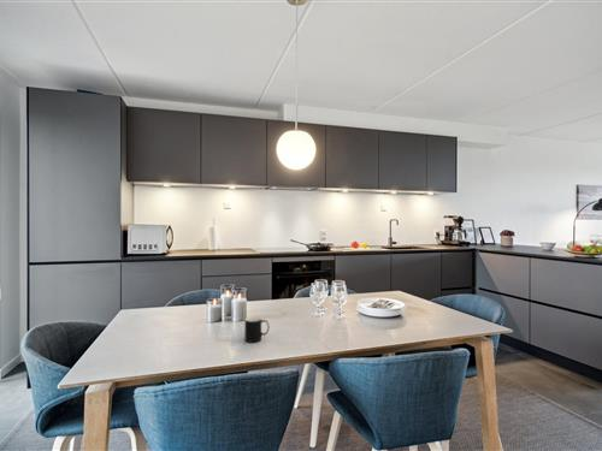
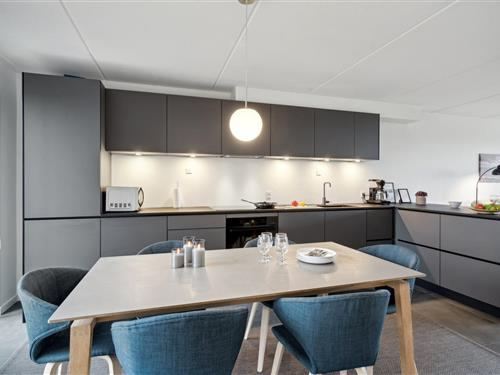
- cup (256, 328)
